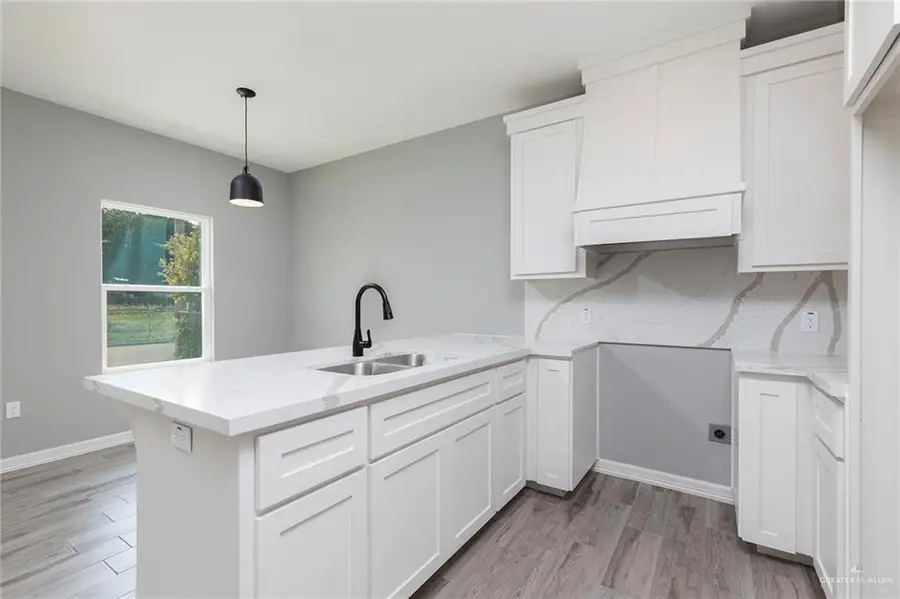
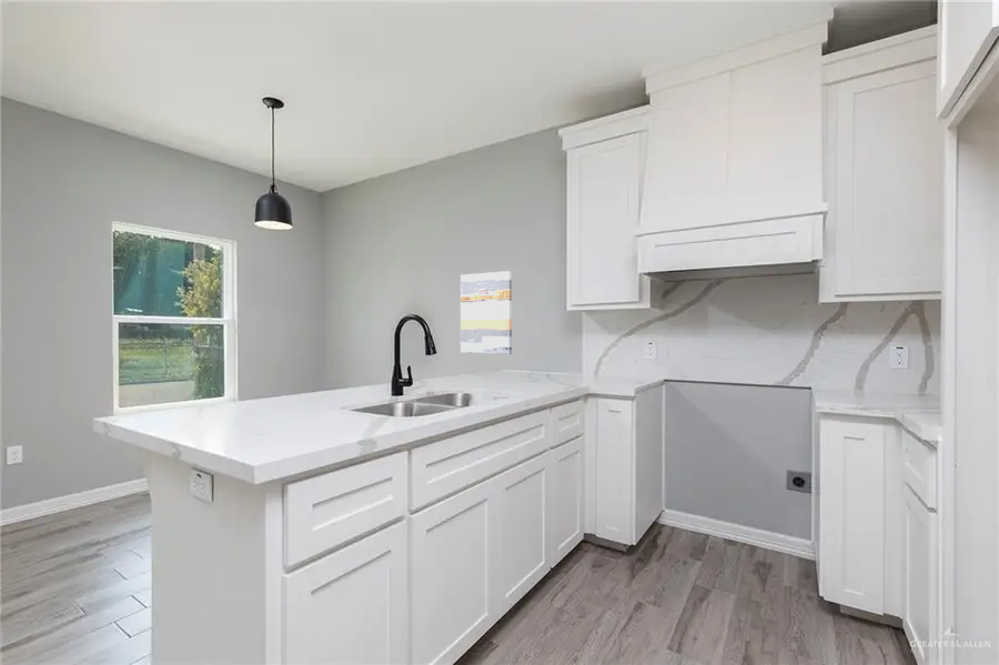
+ wall art (485, 313)
